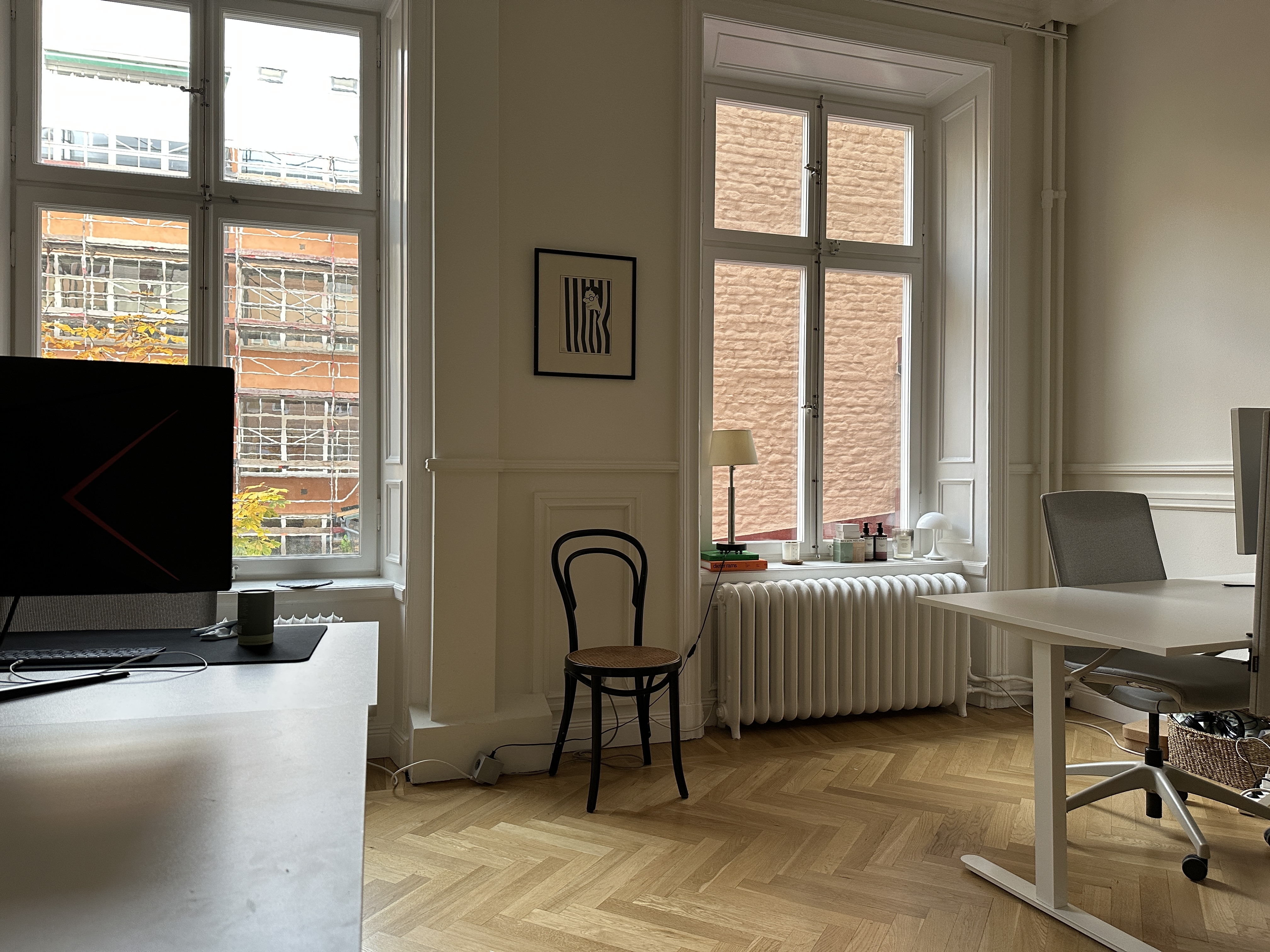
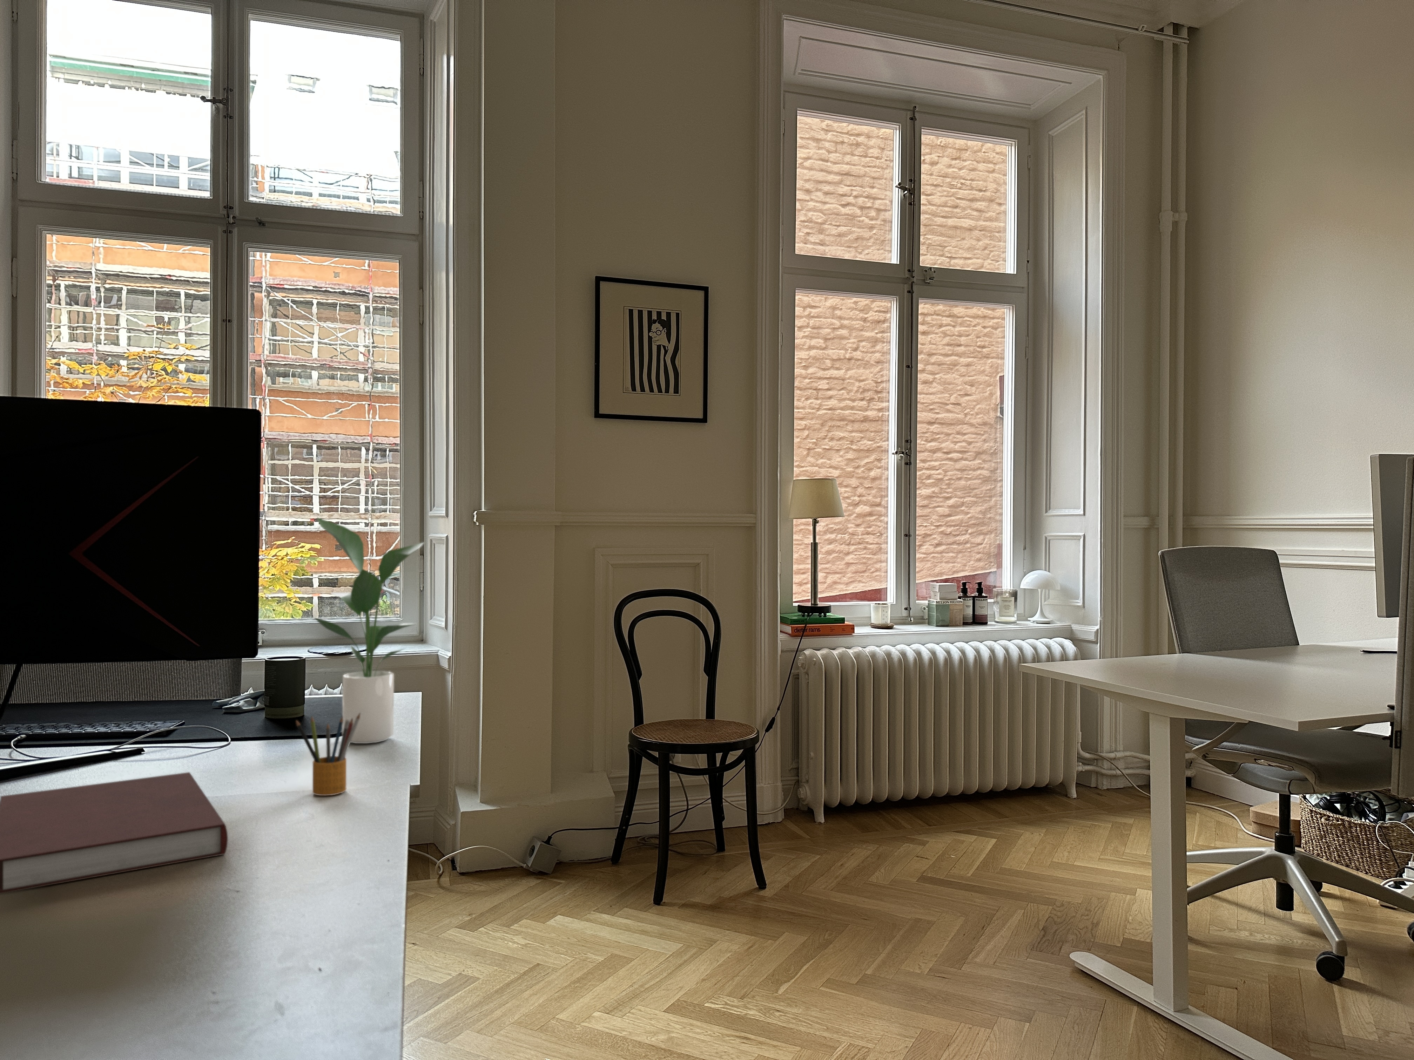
+ pencil box (327, 753)
+ potted plant (369, 629)
+ notebook (109, 824)
